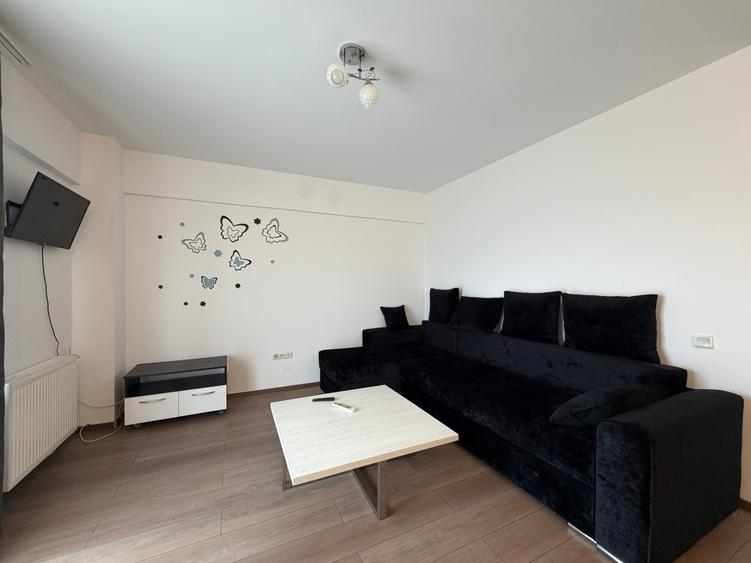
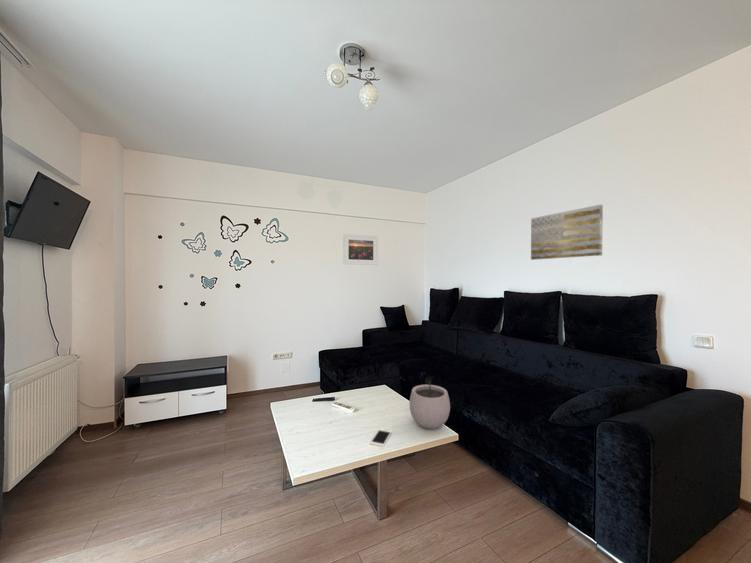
+ cell phone (381, 437)
+ wall art (563, 235)
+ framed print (361, 250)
+ plant pot (429, 400)
